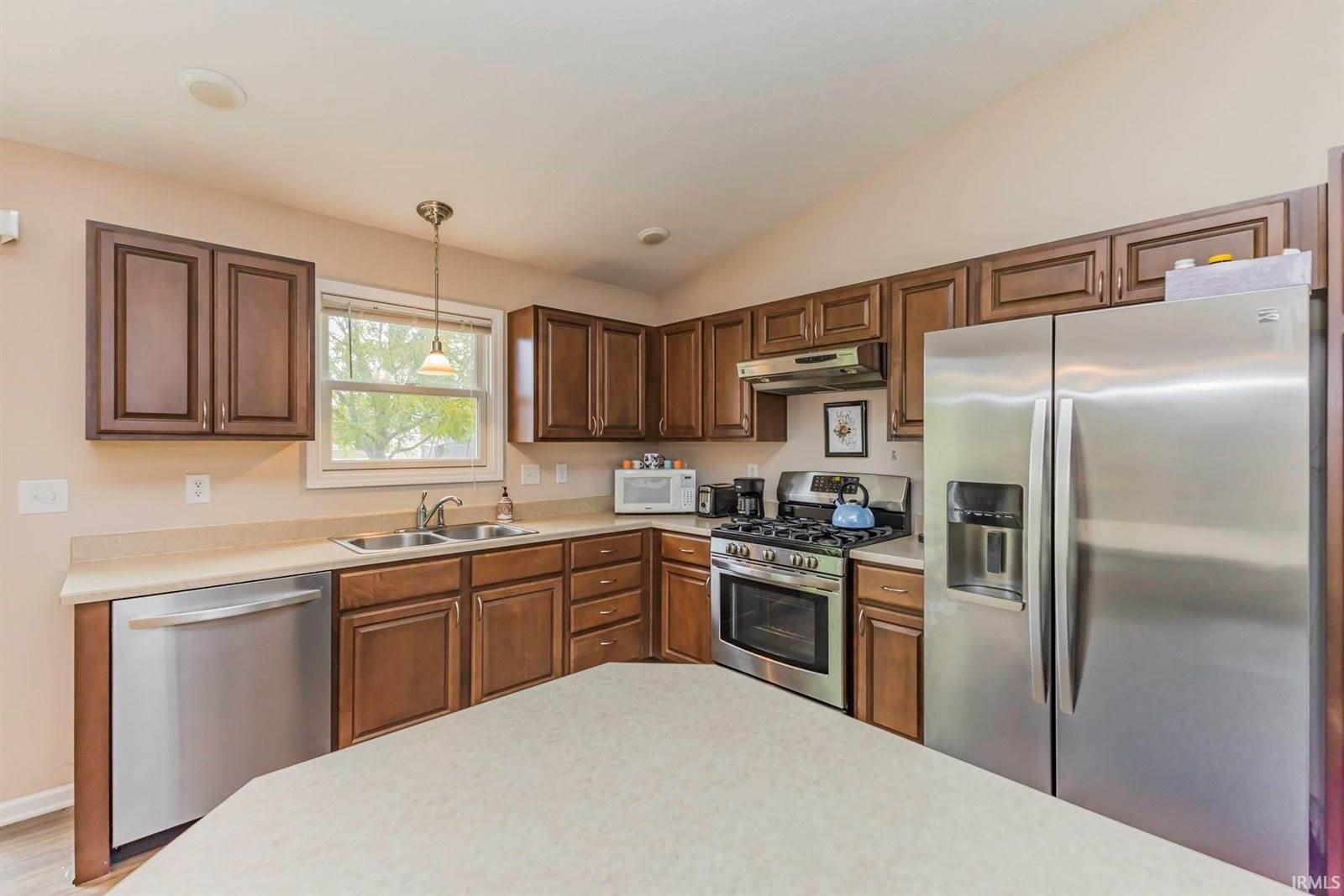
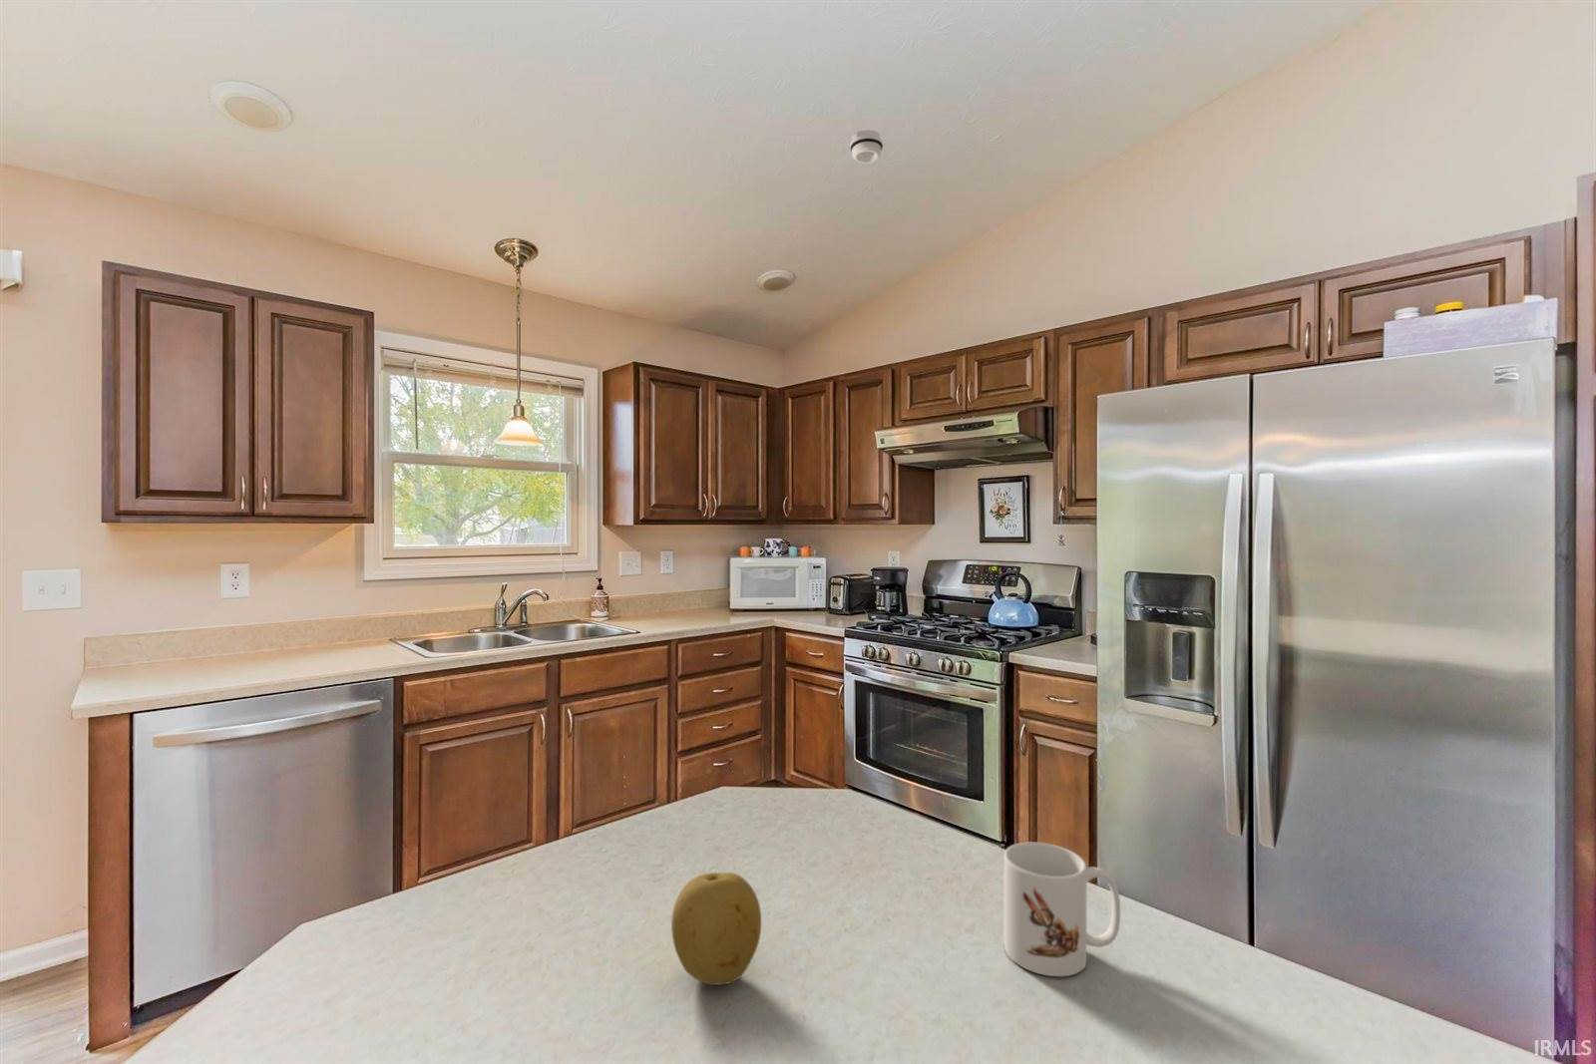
+ fruit (716, 924)
+ smoke detector (866, 146)
+ mug (1062, 905)
